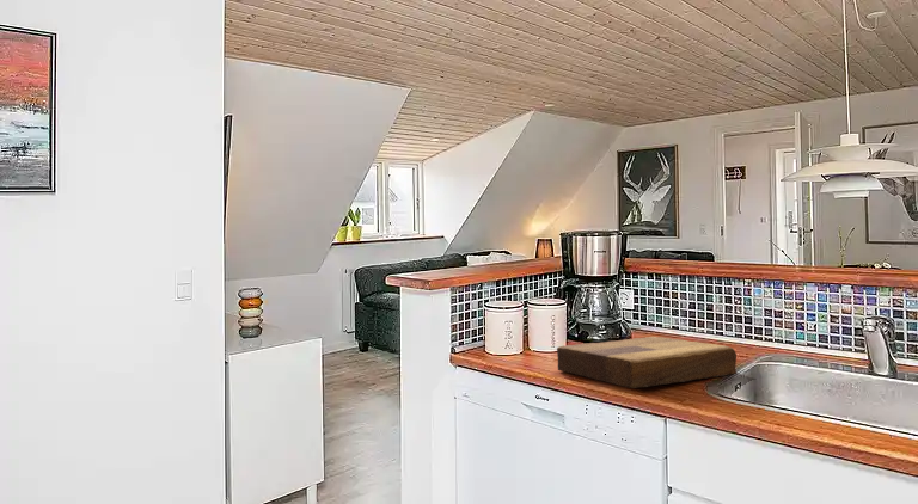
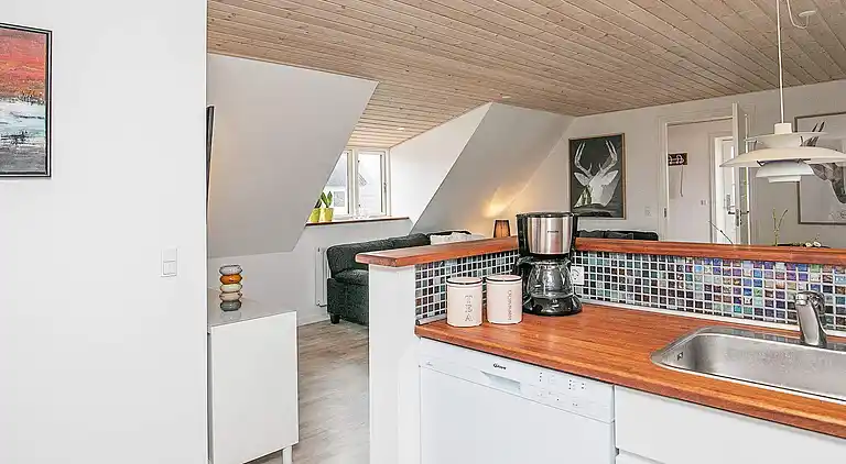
- cutting board (645, 358)
